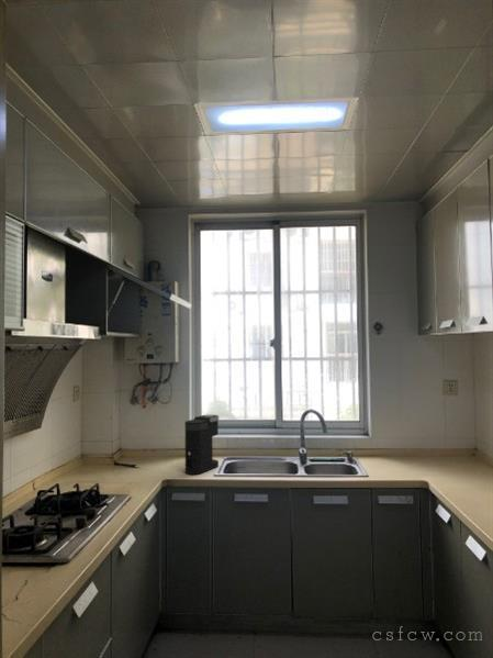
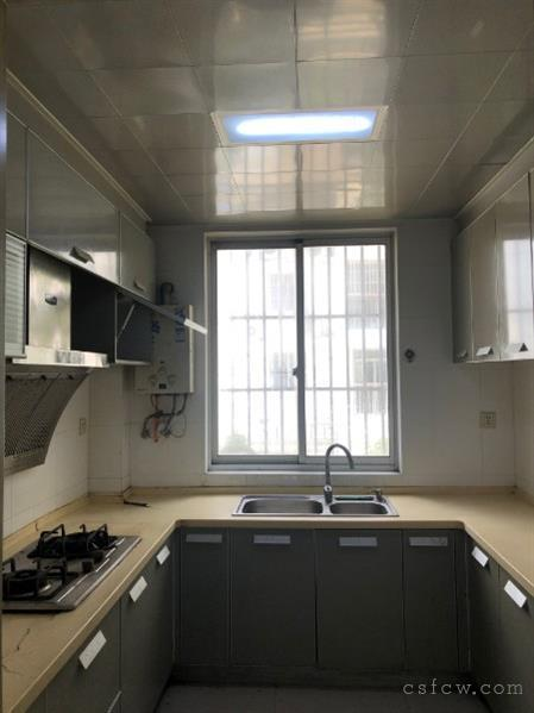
- coffee maker (202, 443)
